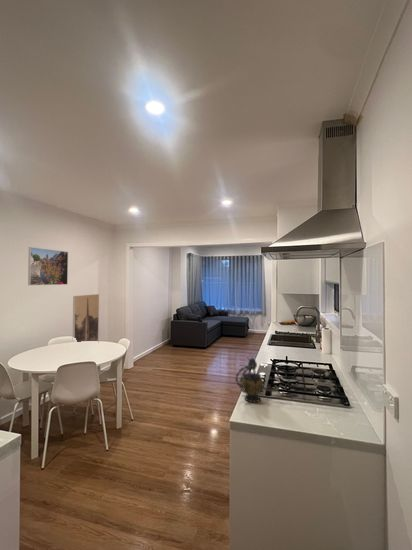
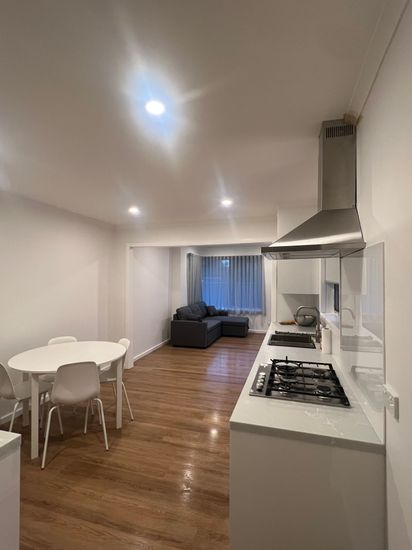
- teapot (258, 377)
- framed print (86, 321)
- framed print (49, 267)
